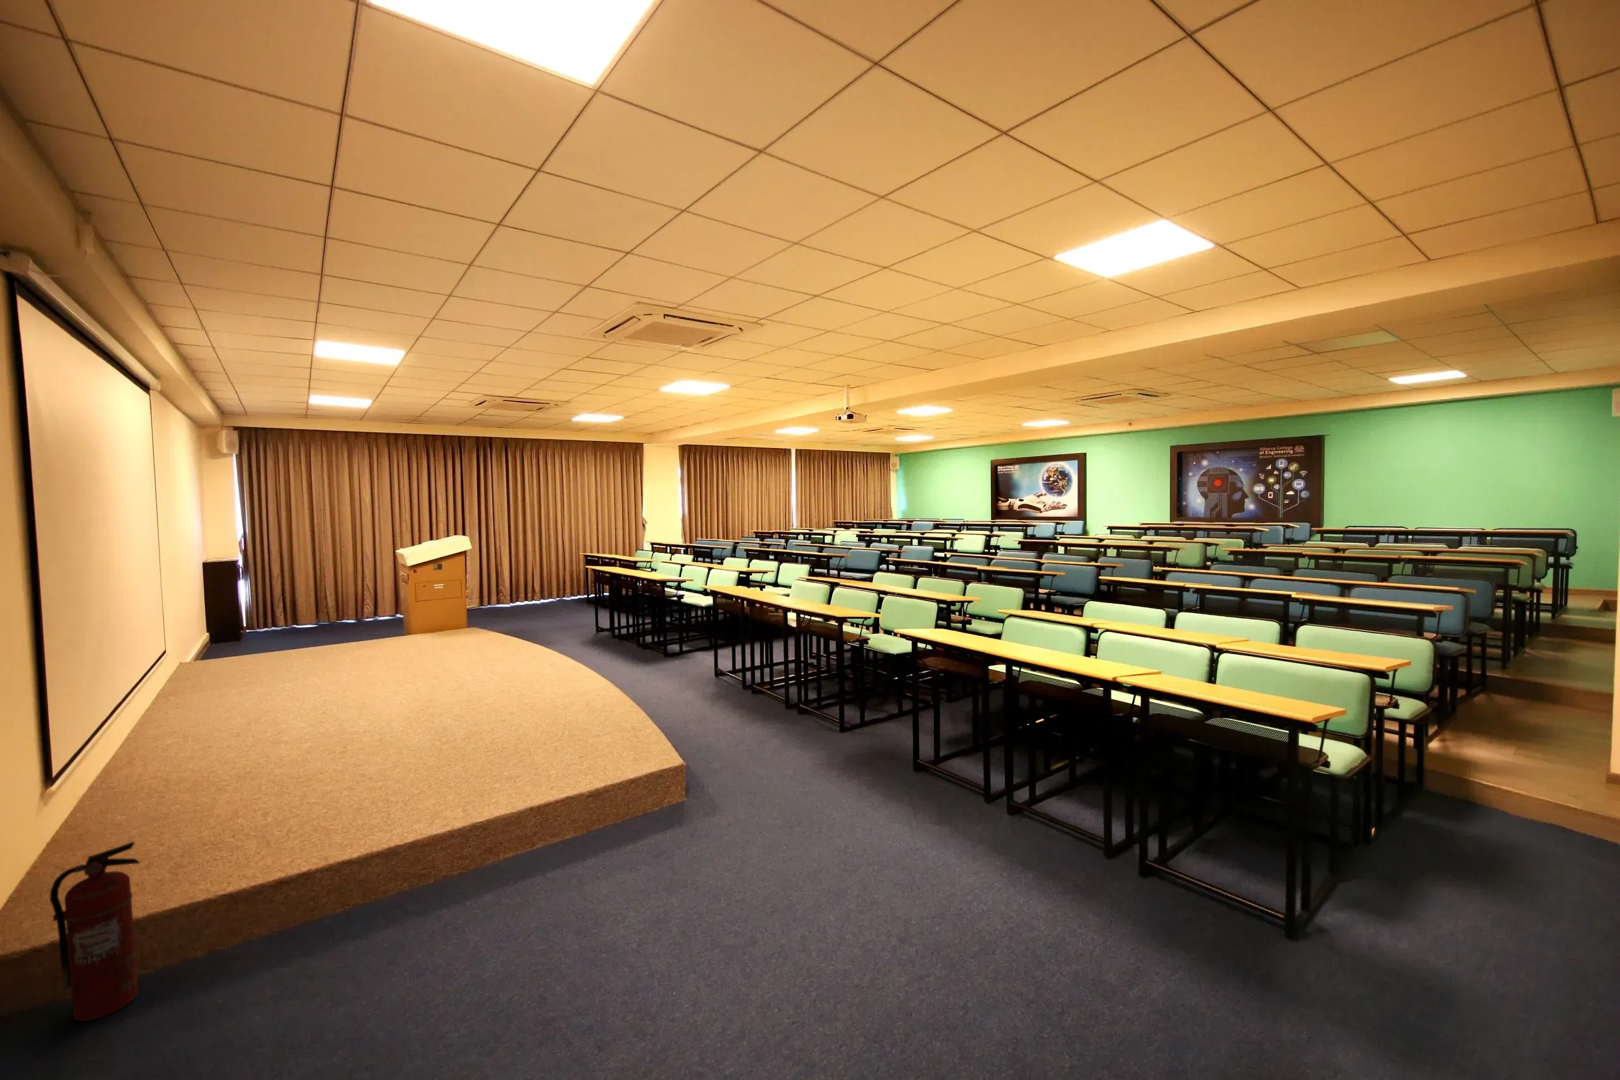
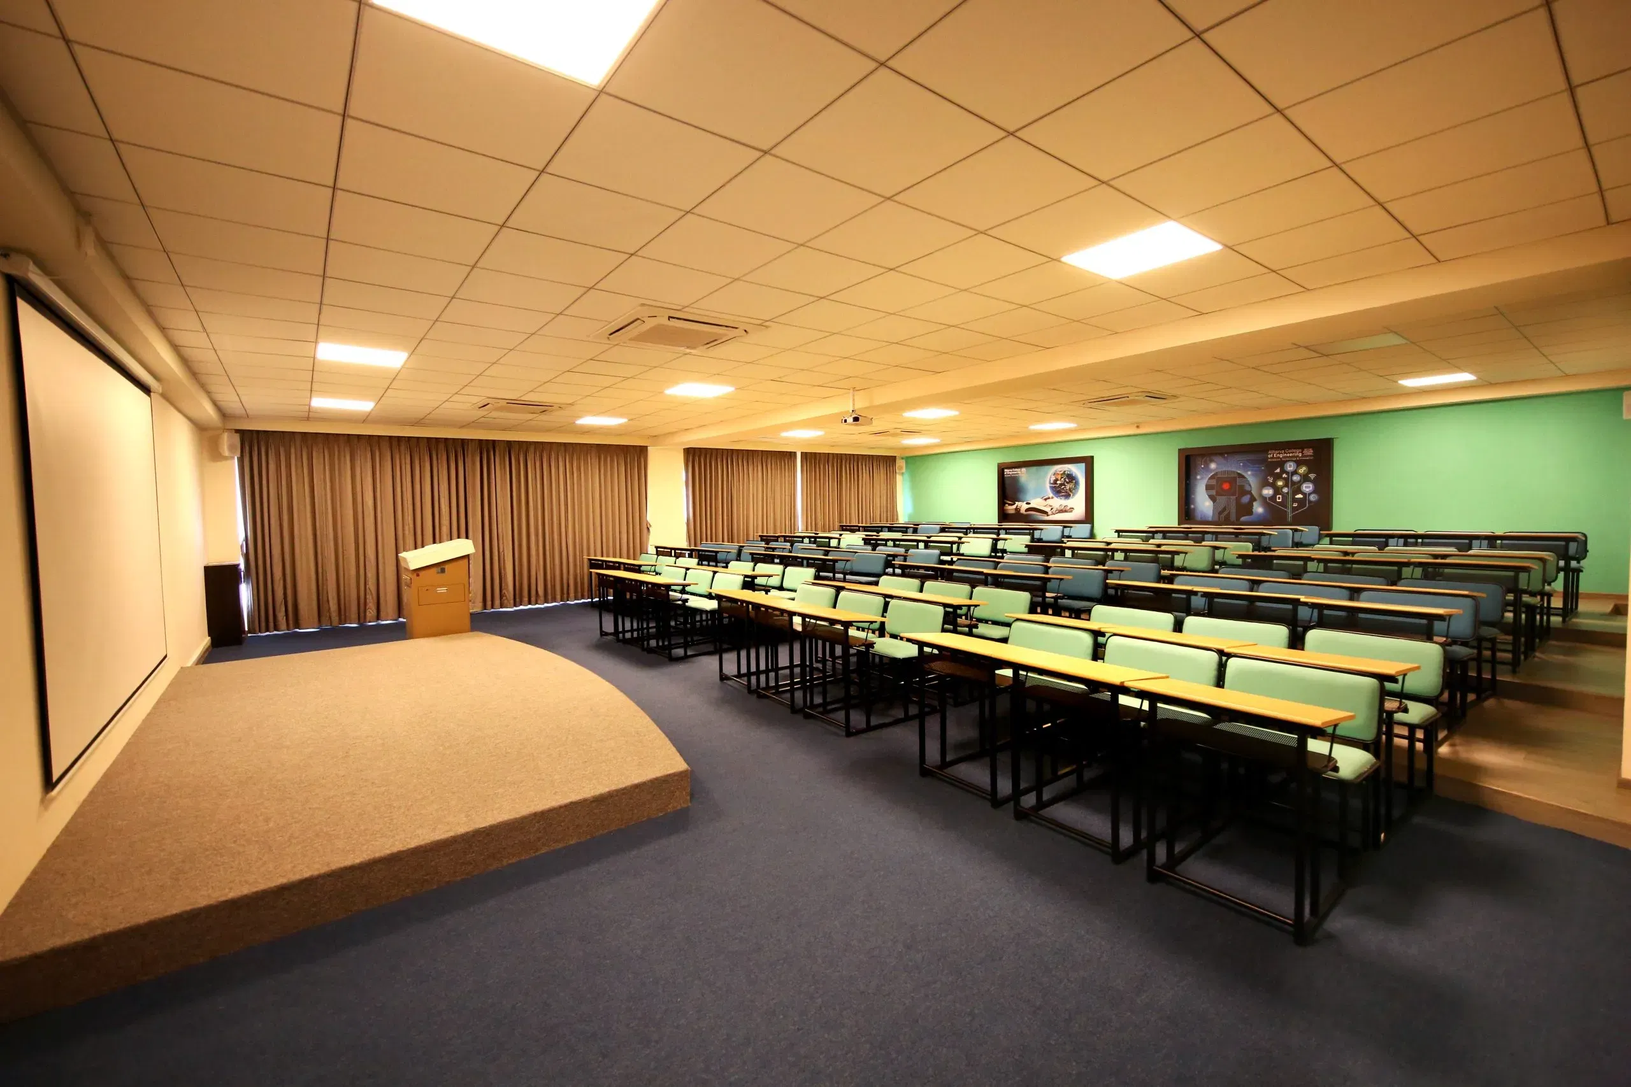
- fire extinguisher (99, 929)
